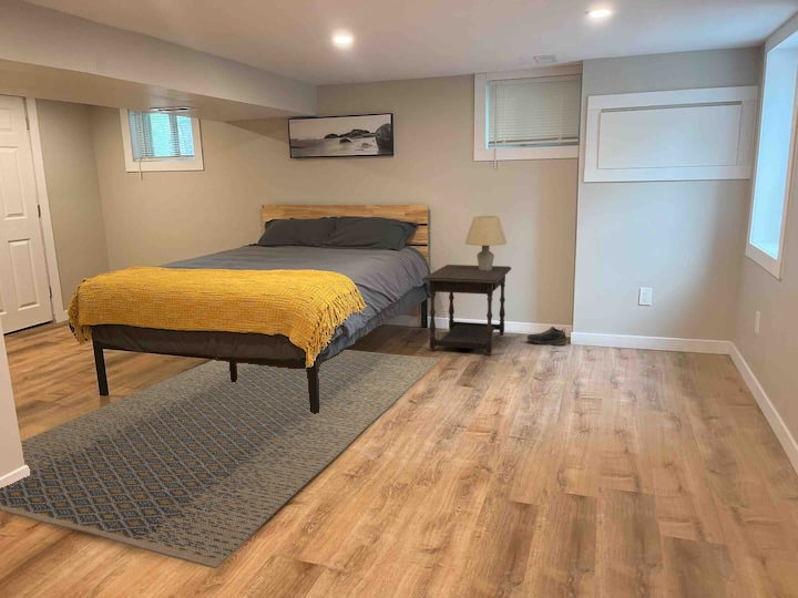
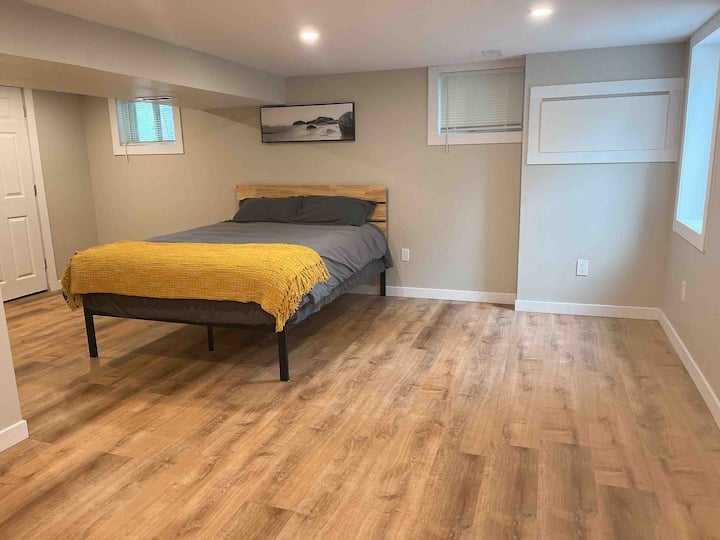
- side table (469, 292)
- rug (244, 406)
- shoe (546, 334)
- table lamp (485, 243)
